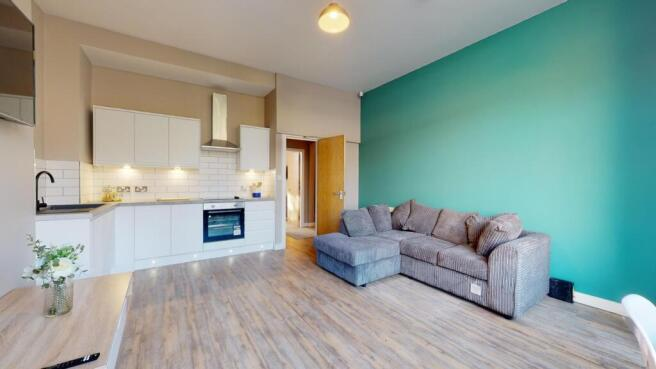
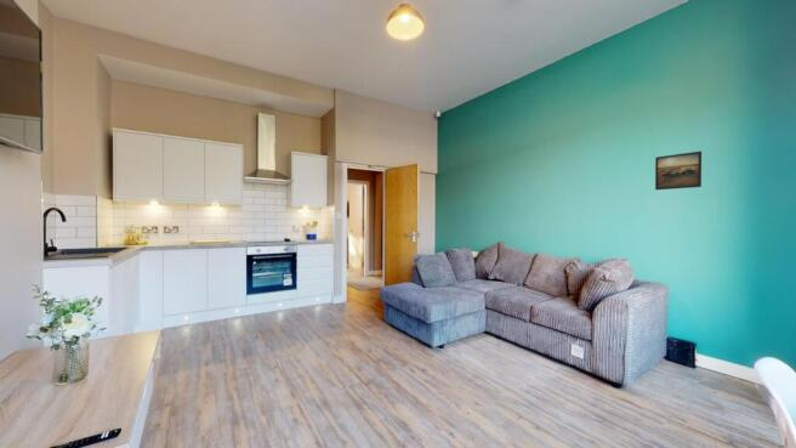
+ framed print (677, 171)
